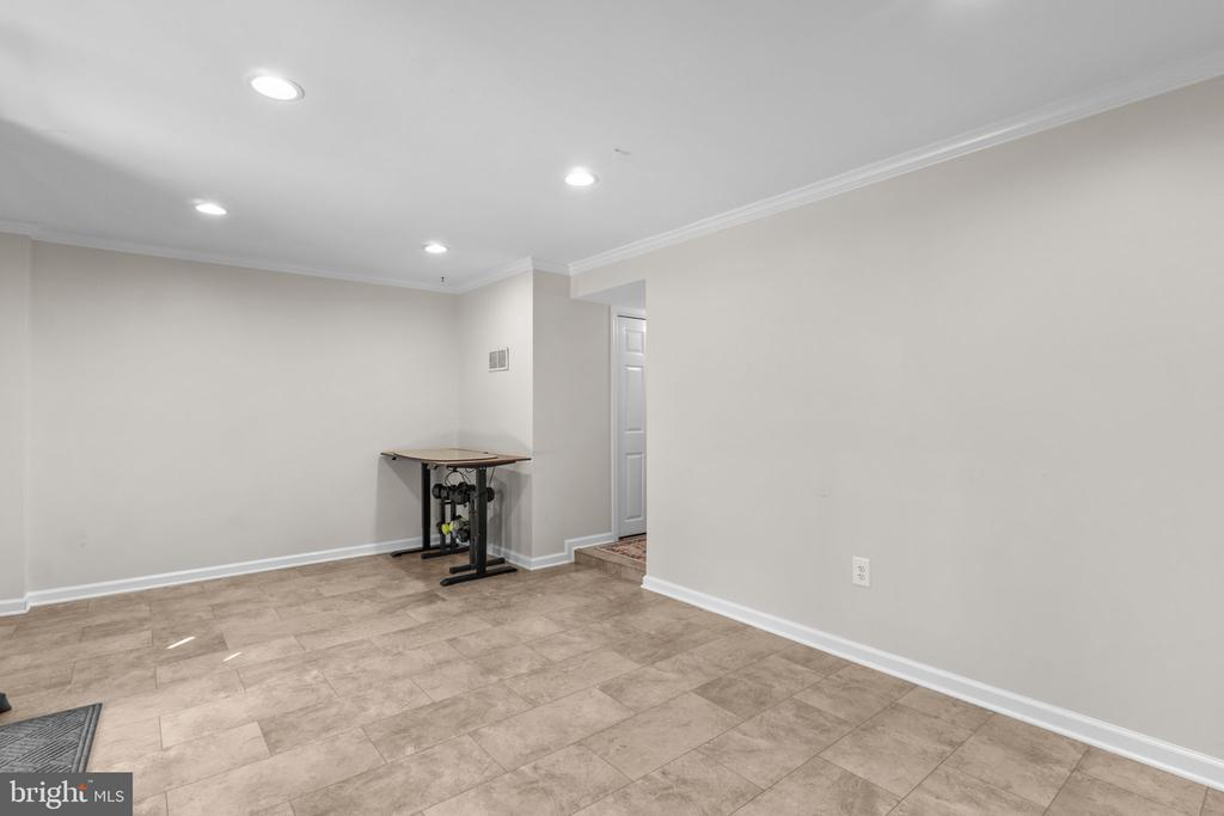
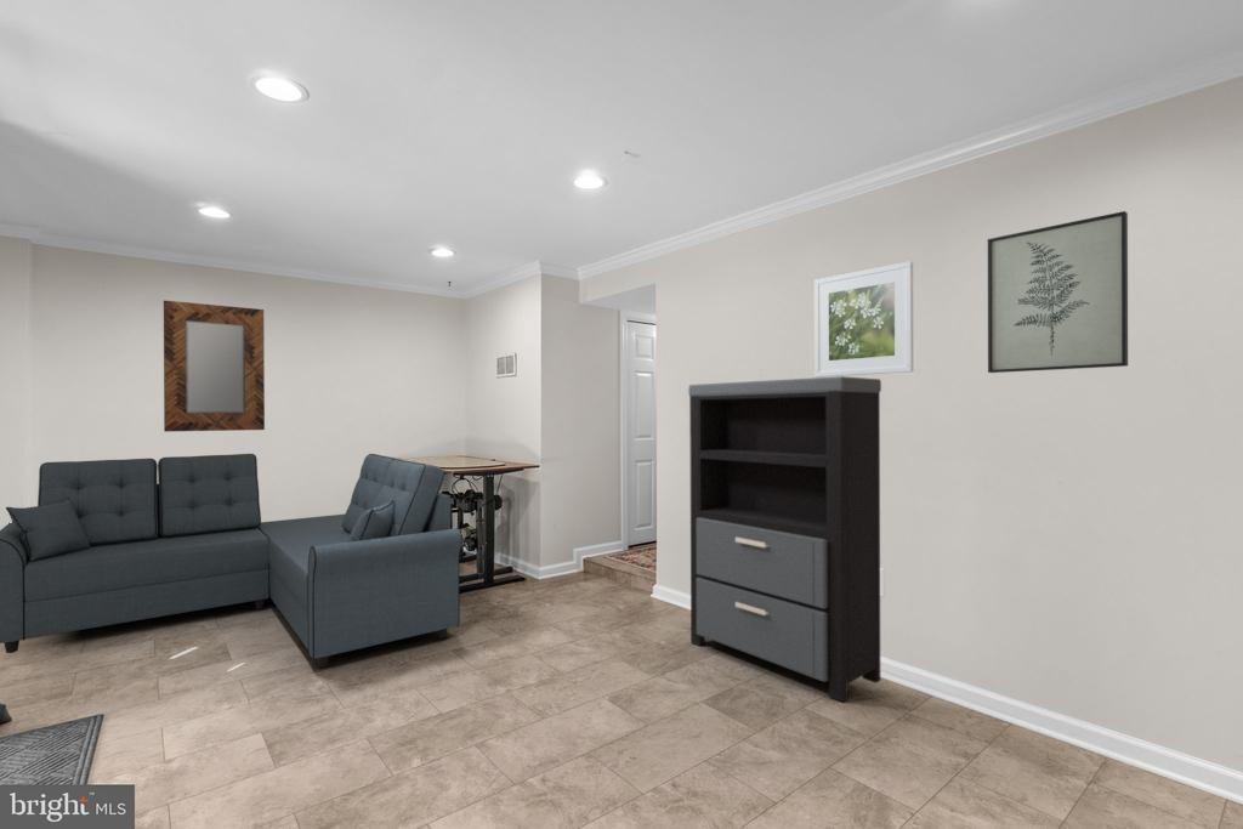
+ shelving unit (773, 521)
+ sofa (222, 546)
+ home mirror (216, 368)
+ wall art (1052, 297)
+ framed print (861, 323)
